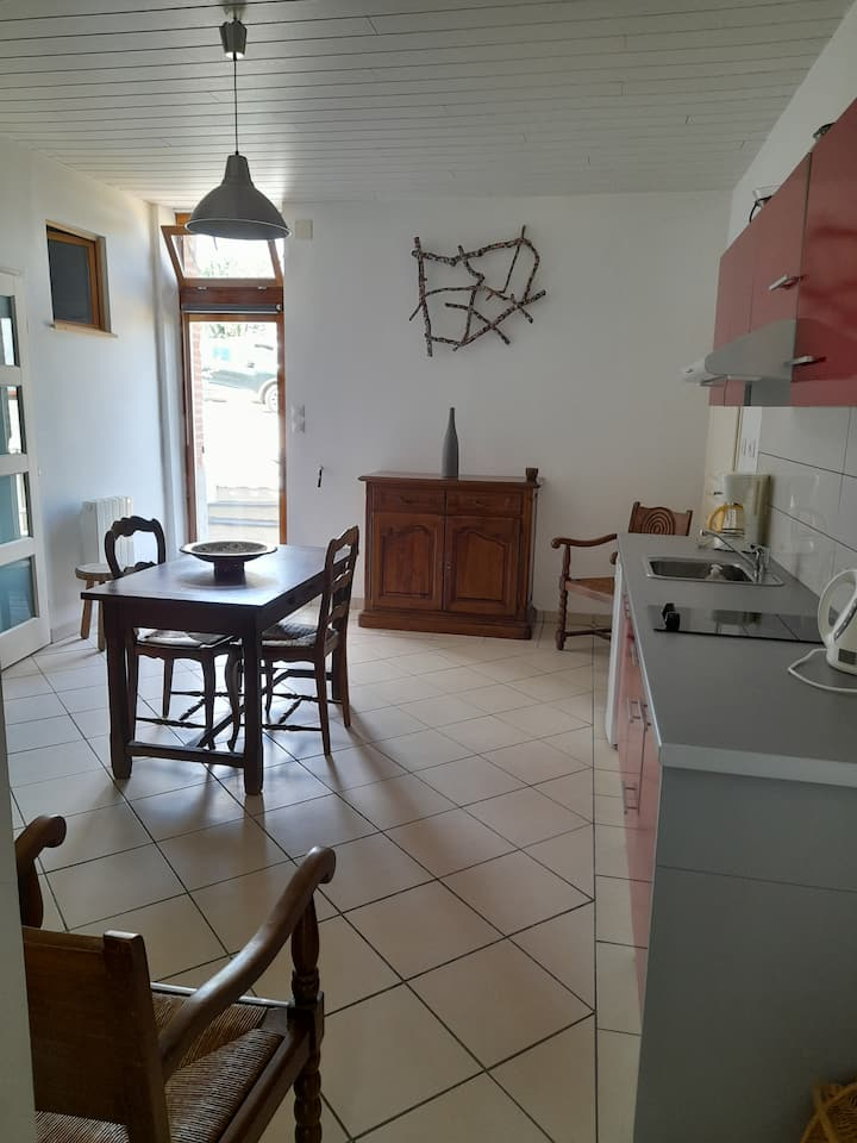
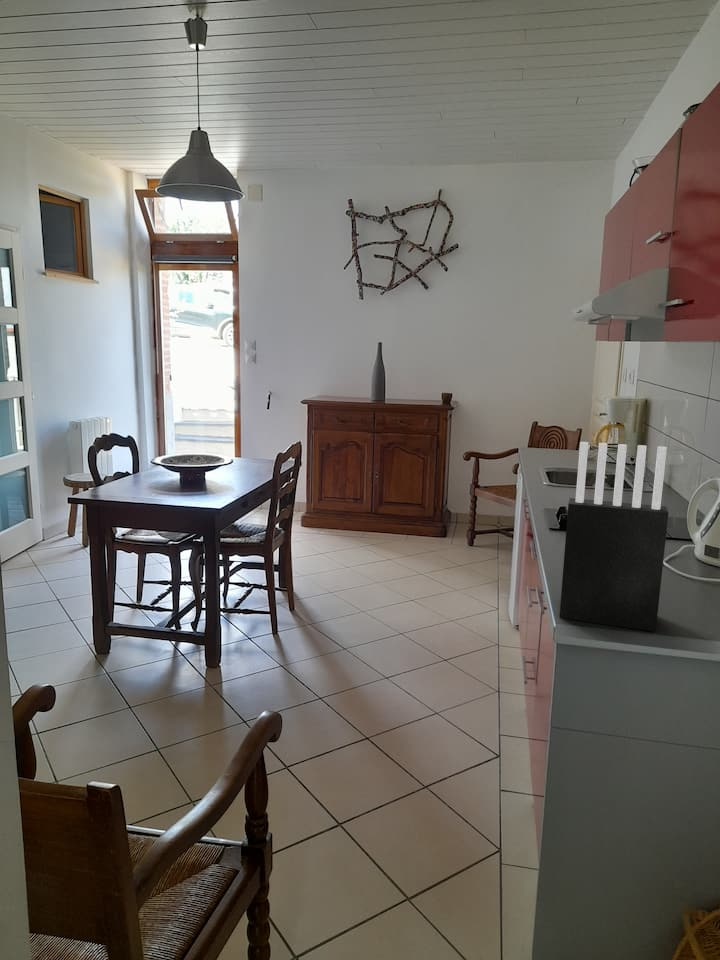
+ knife block (614, 529)
